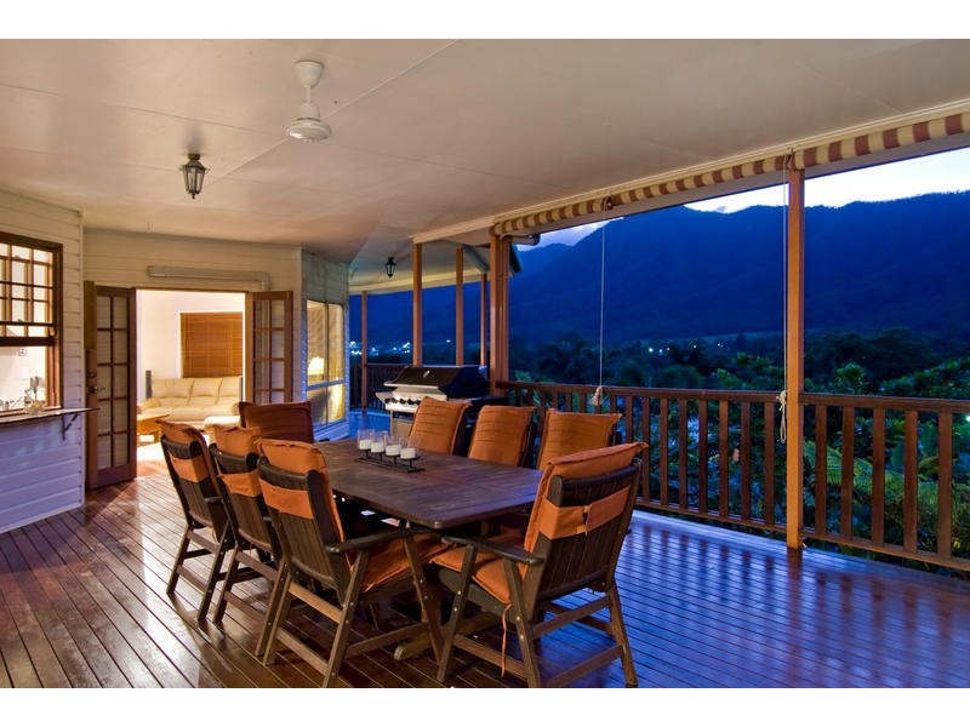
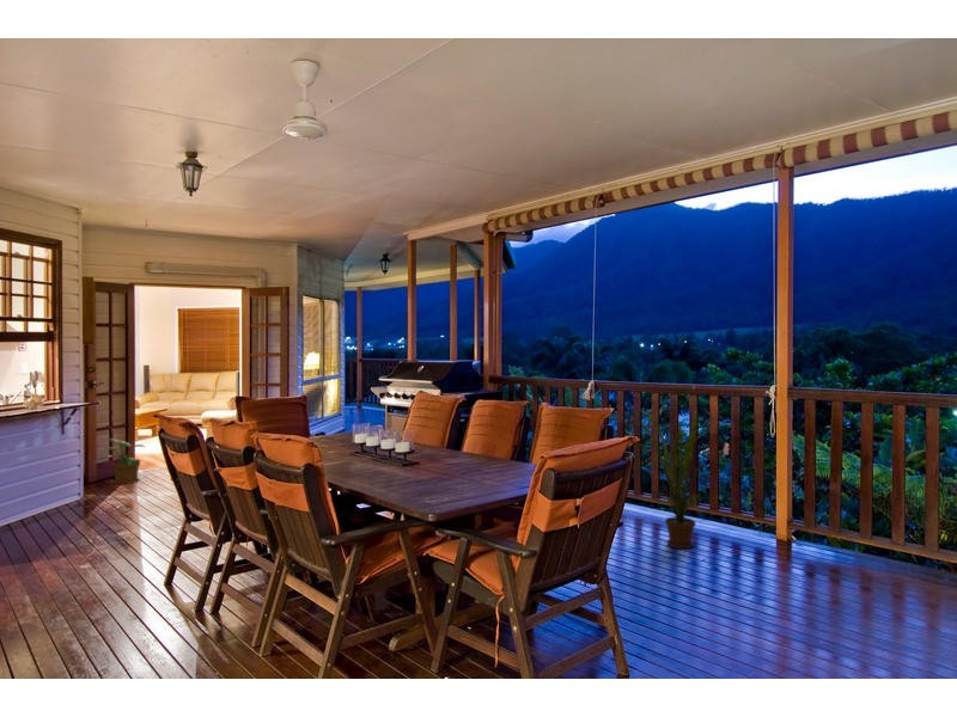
+ potted plant (120, 460)
+ house plant (675, 478)
